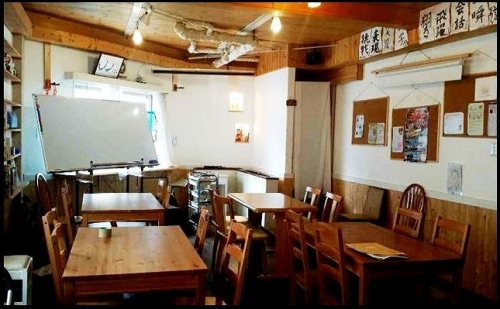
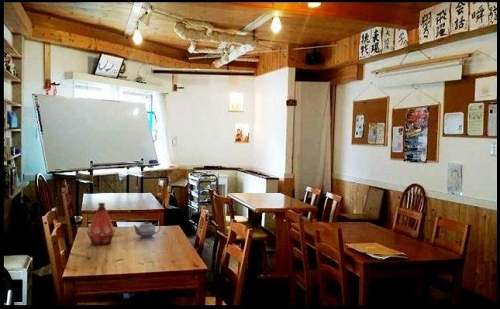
+ teapot (146, 228)
+ bottle (100, 222)
